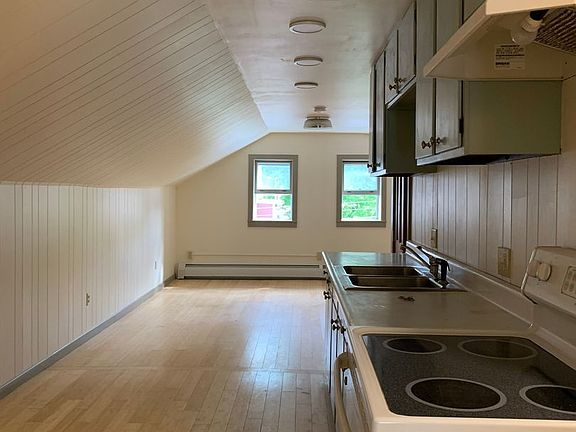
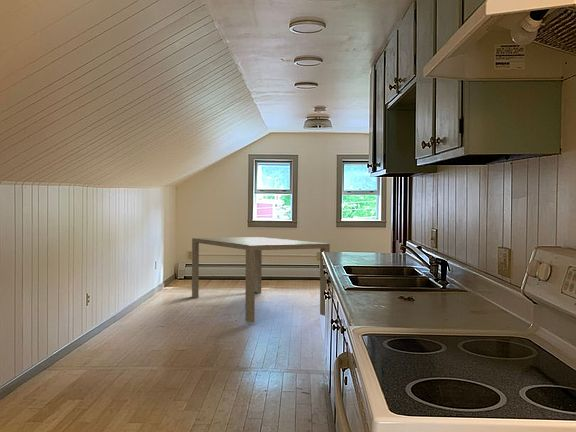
+ dining table (254, 273)
